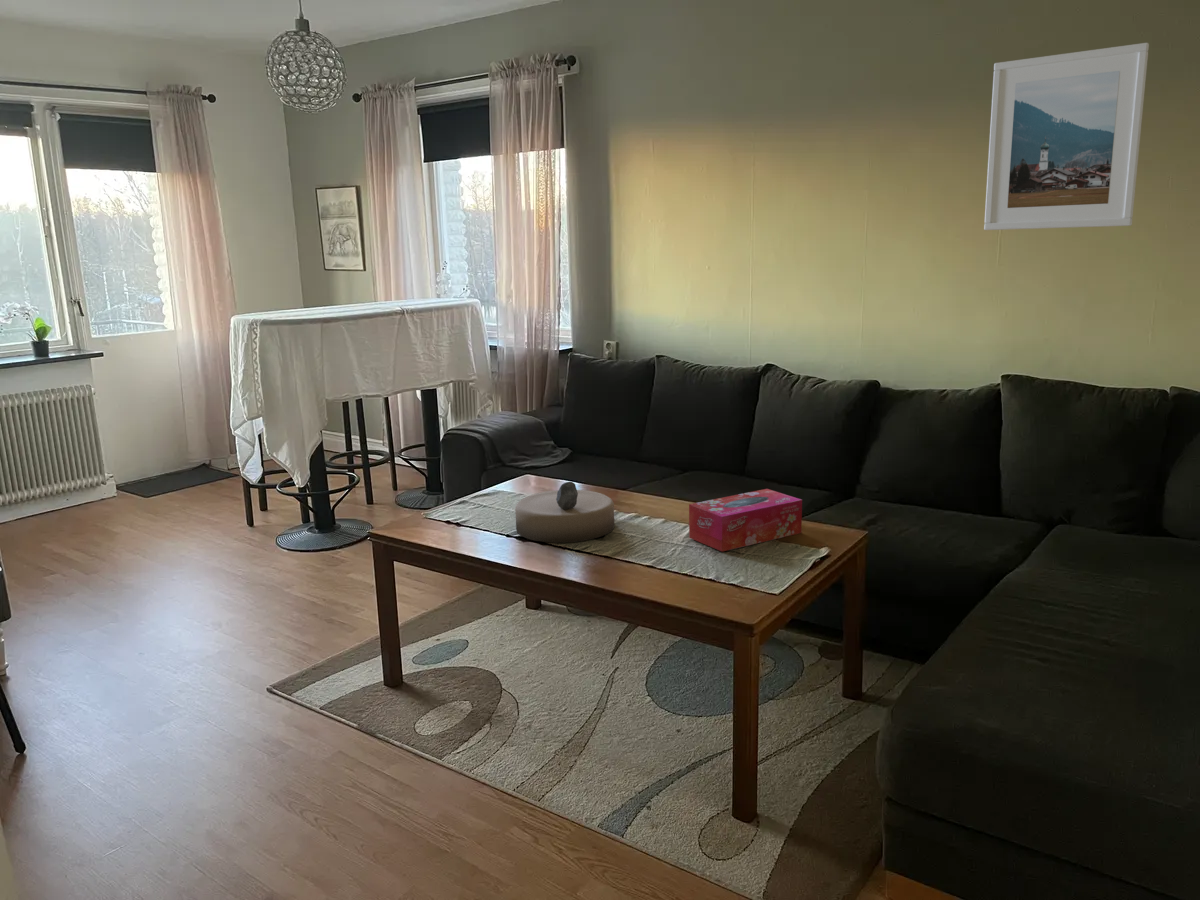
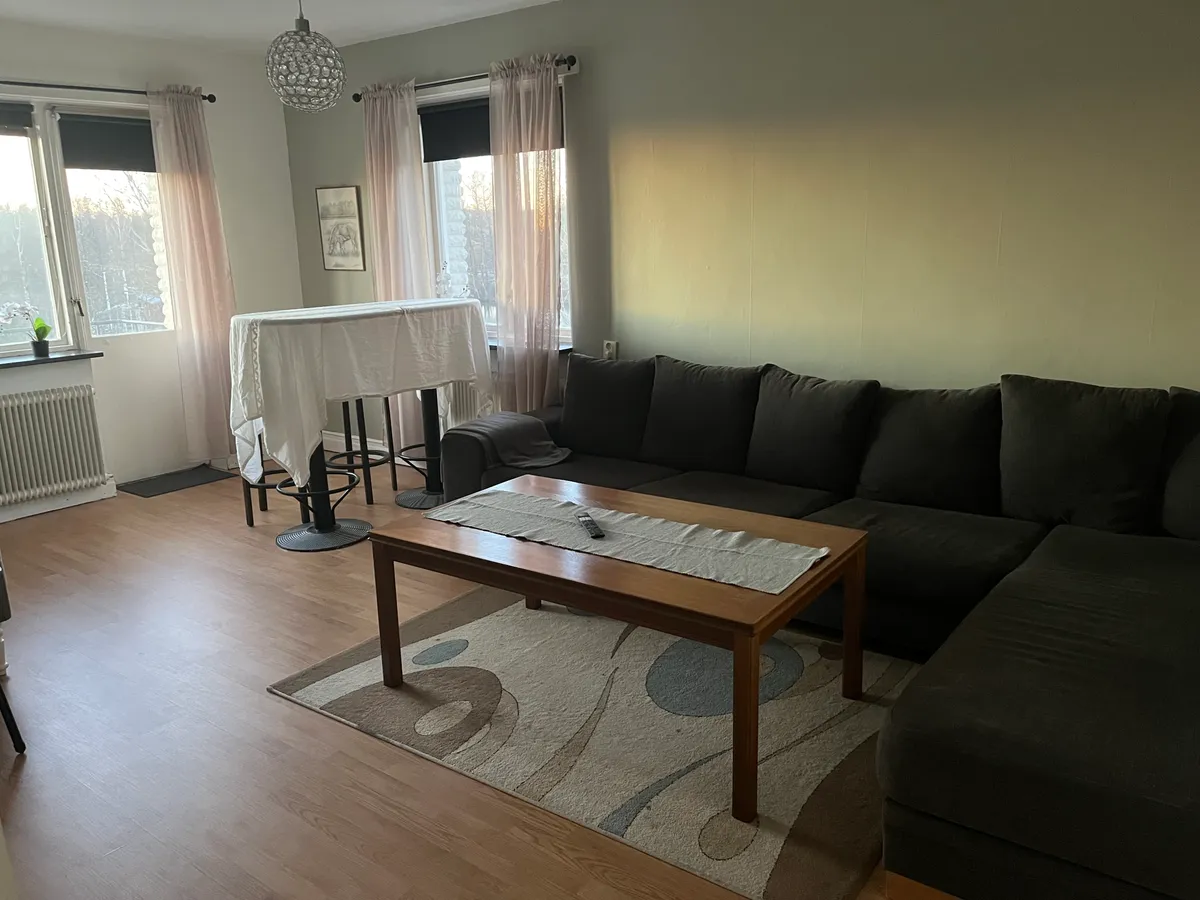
- tissue box (745, 518)
- decorative bowl (564, 502)
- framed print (1061, 142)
